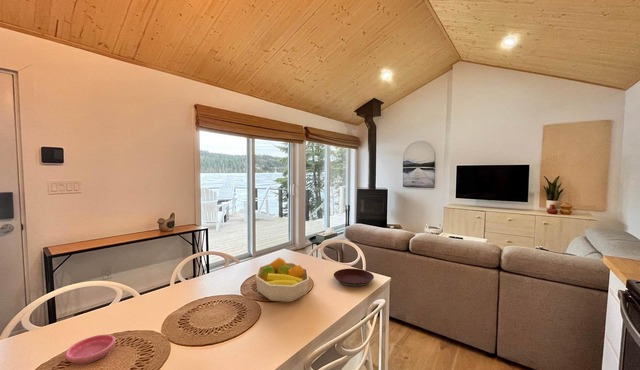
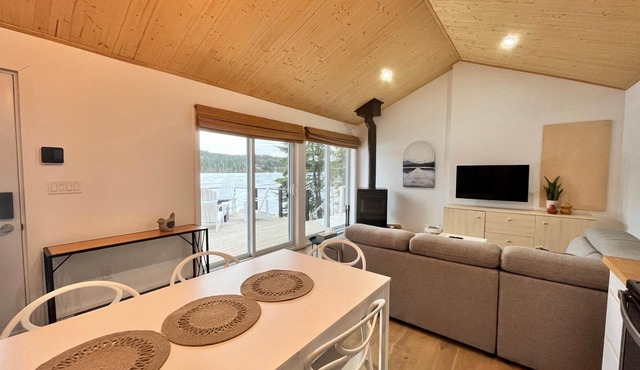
- saucer (91, 350)
- fruit bowl (282, 277)
- plate (353, 278)
